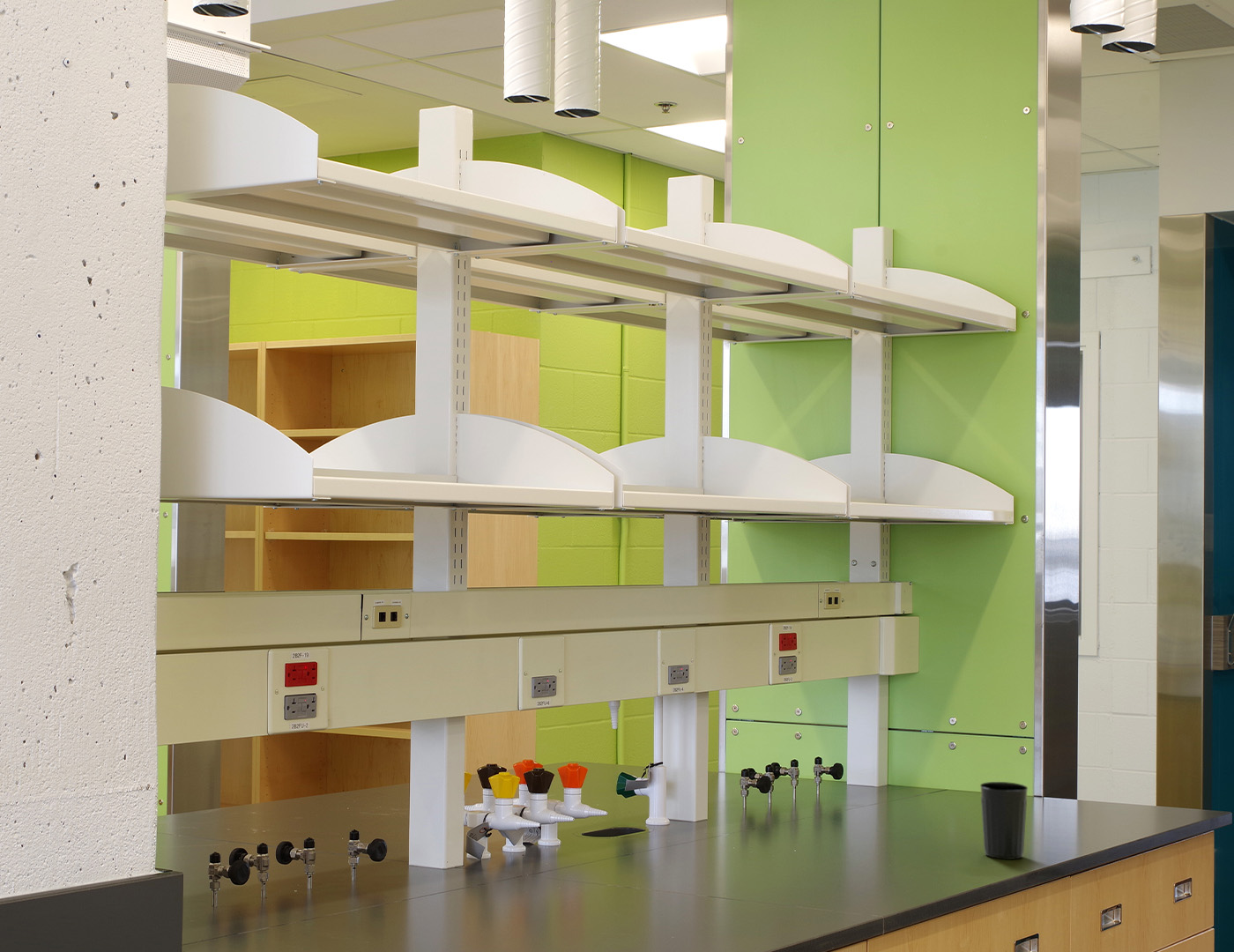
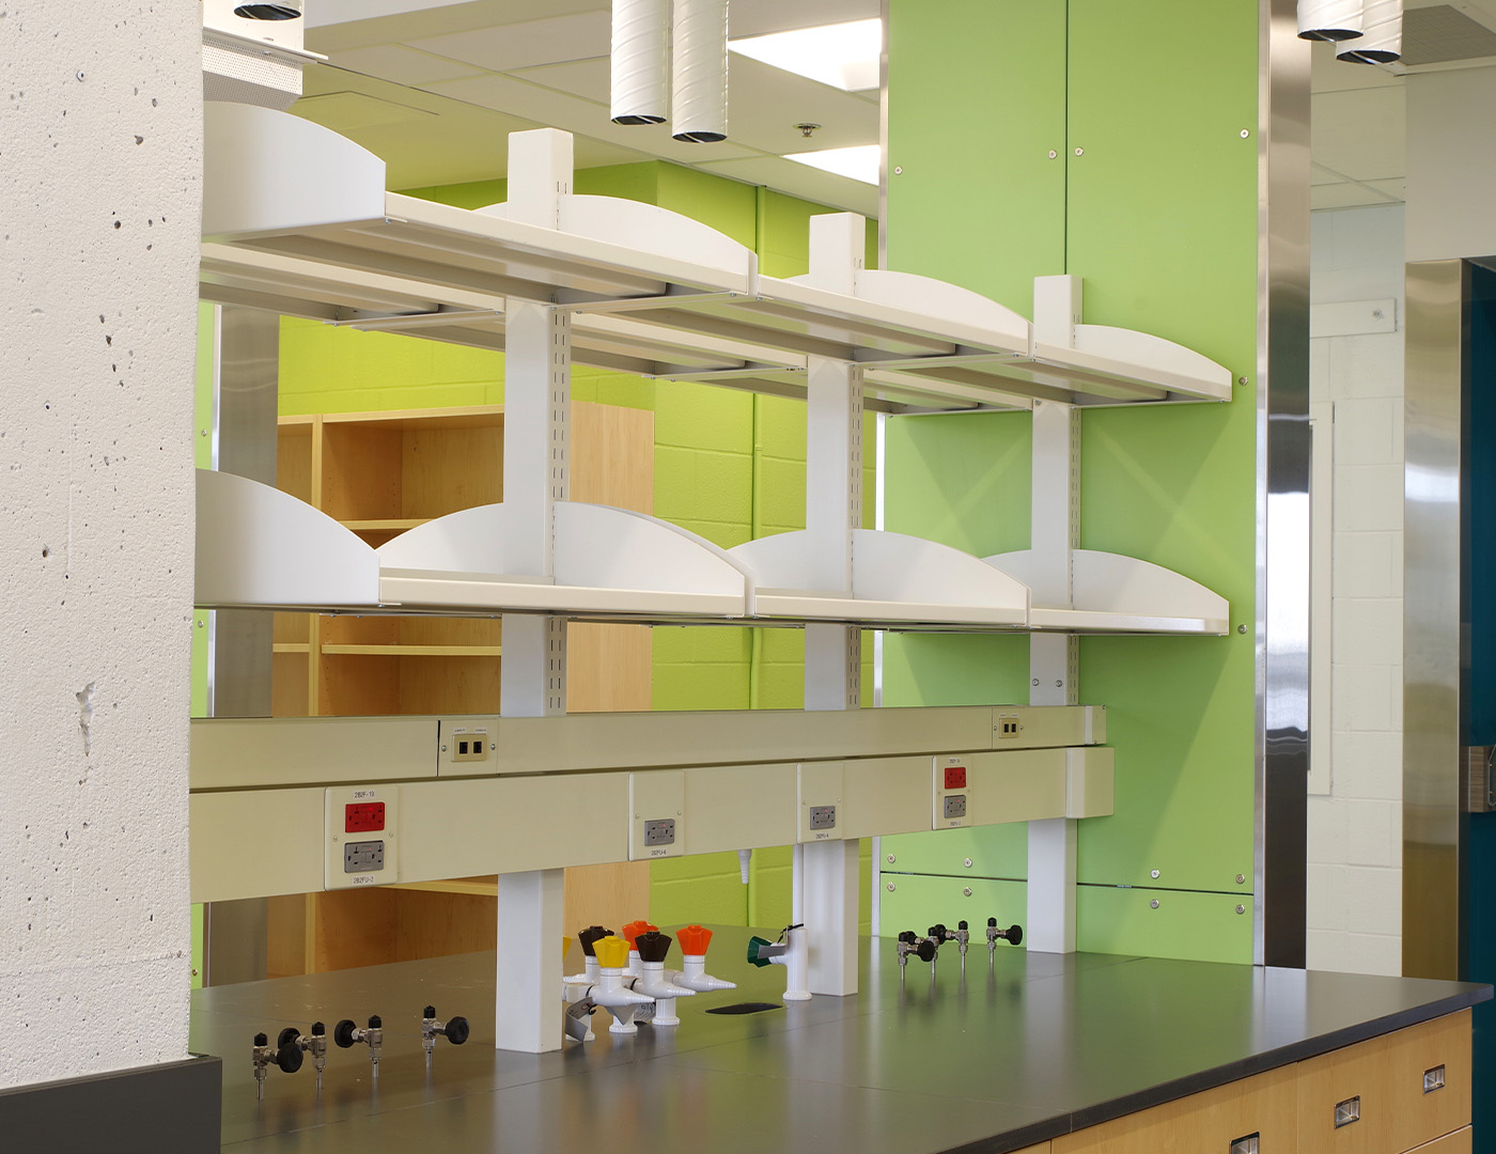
- cup (1003, 820)
